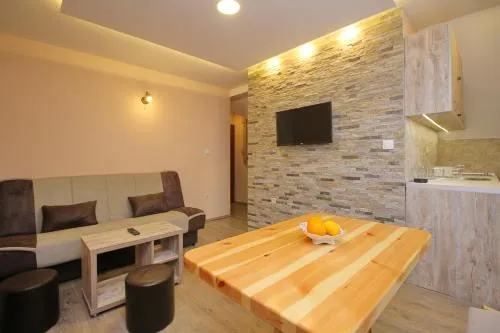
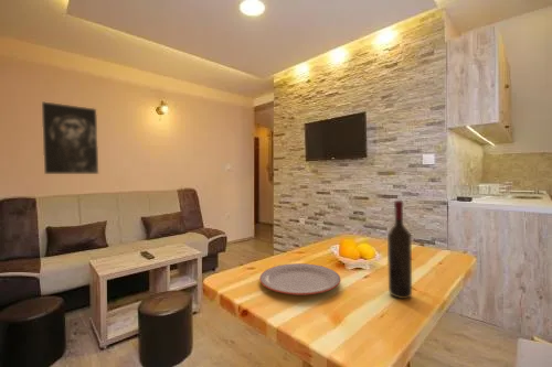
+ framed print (71, 139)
+ wine bottle (399, 247)
+ plate (299, 279)
